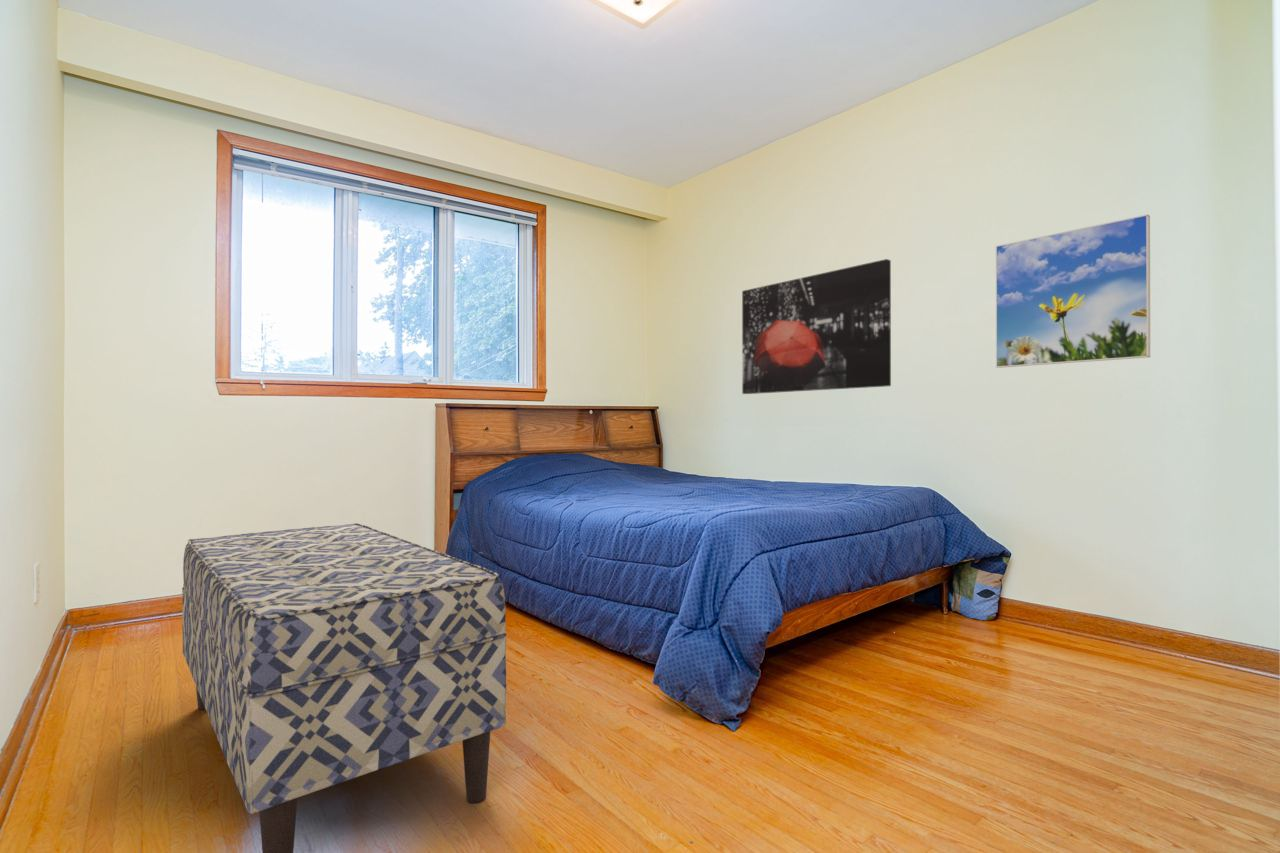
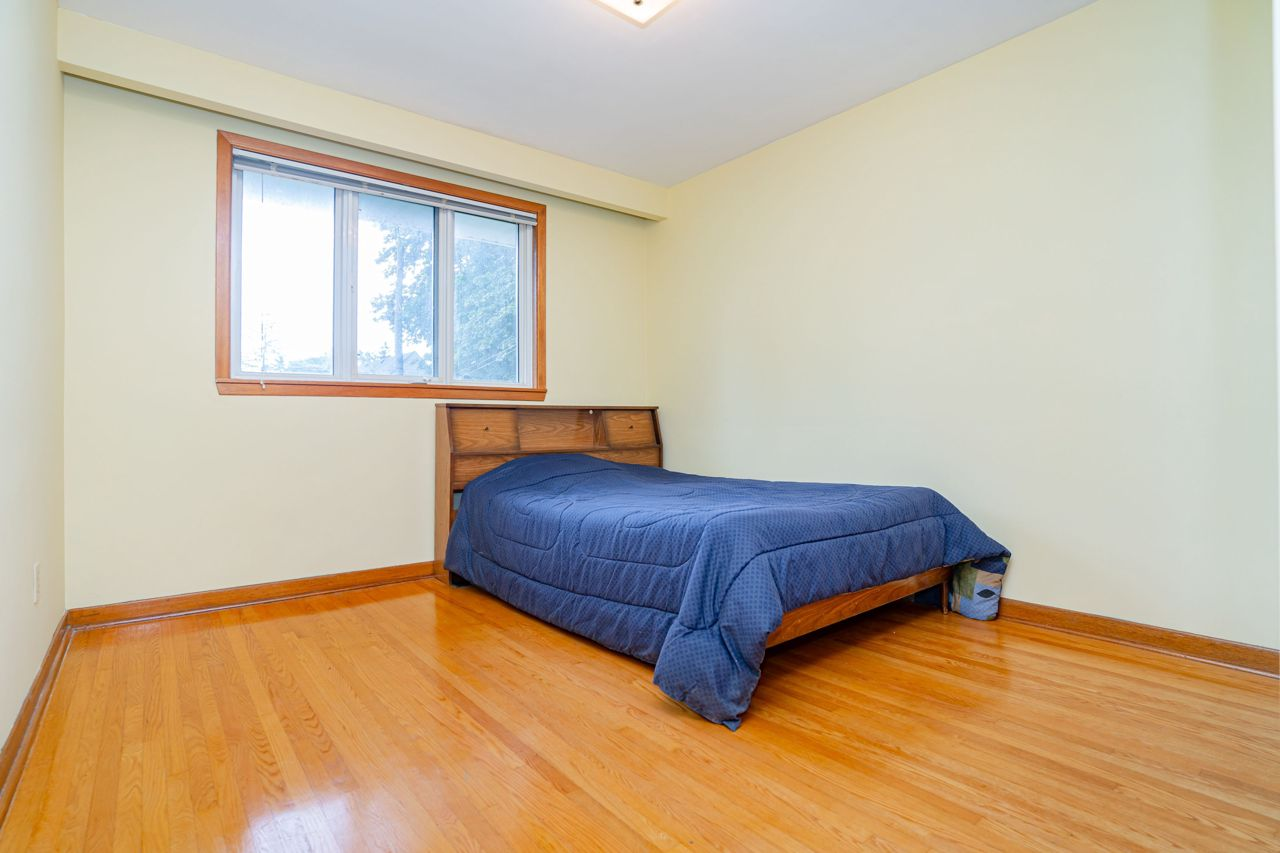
- wall art (809, 333)
- bench (322, 649)
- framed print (1067, 297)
